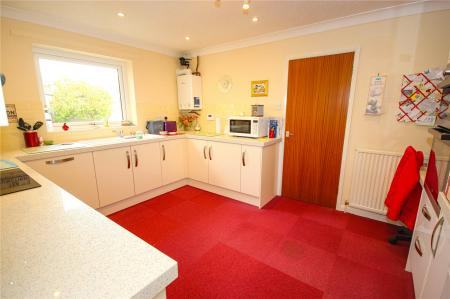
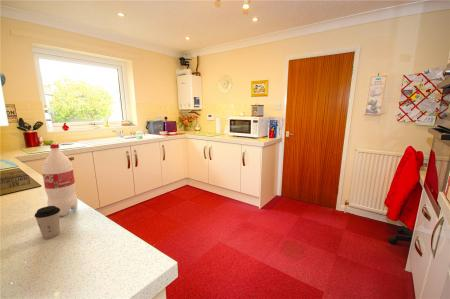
+ coffee cup (49, 221)
+ bottle (59, 179)
